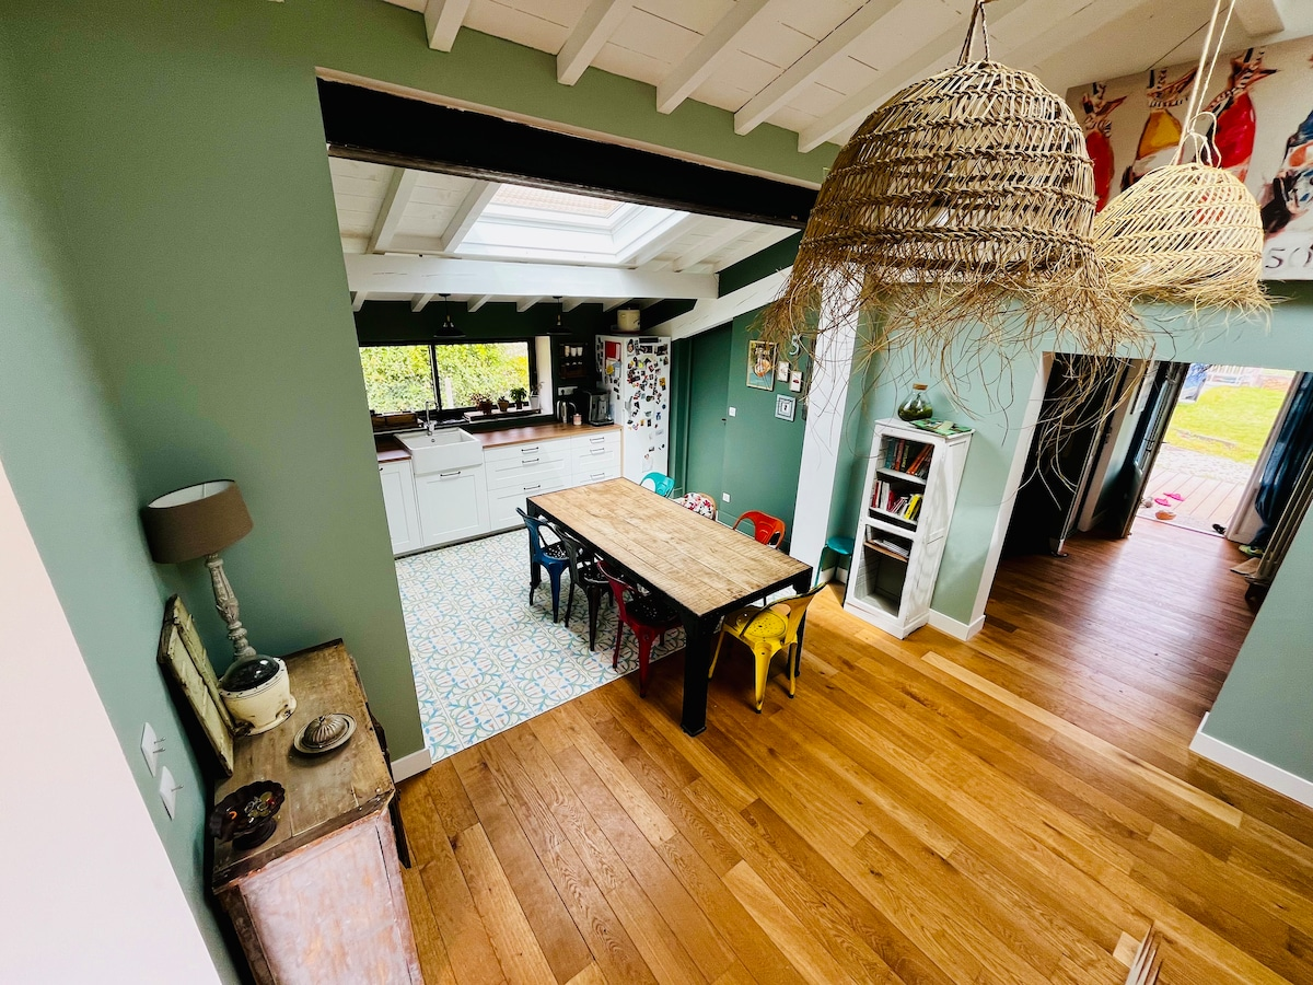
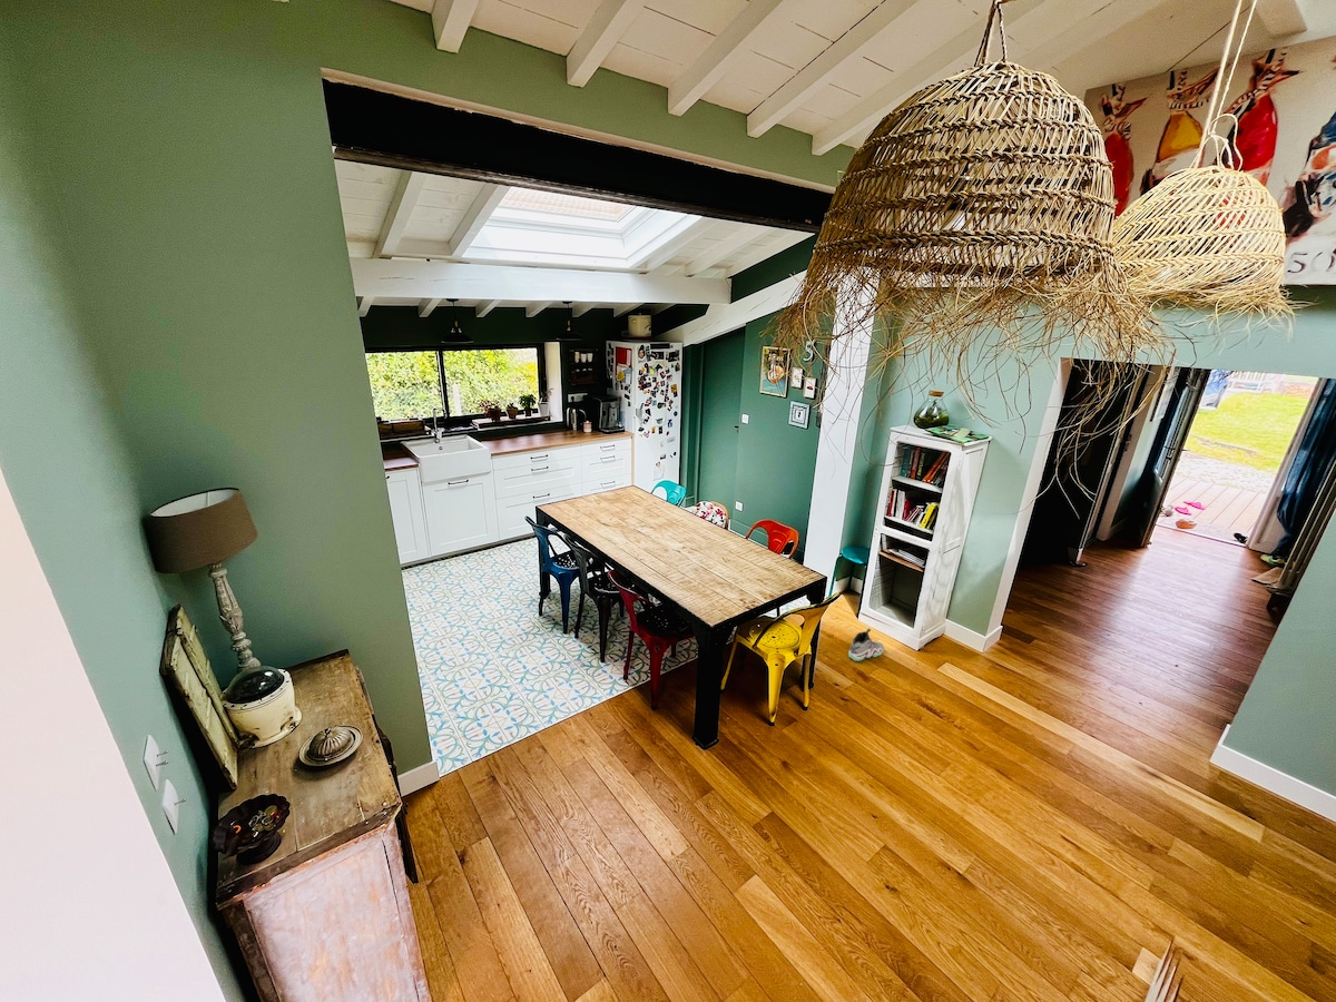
+ sneaker (868, 641)
